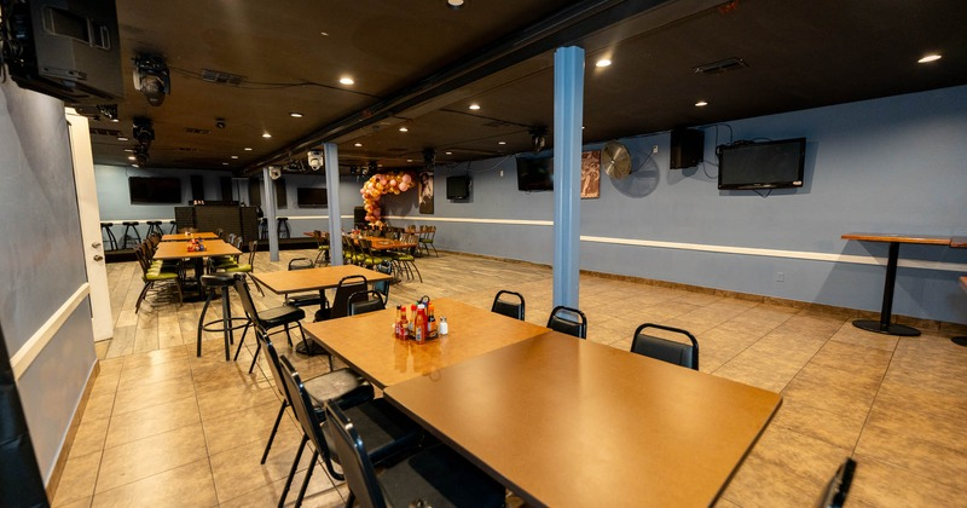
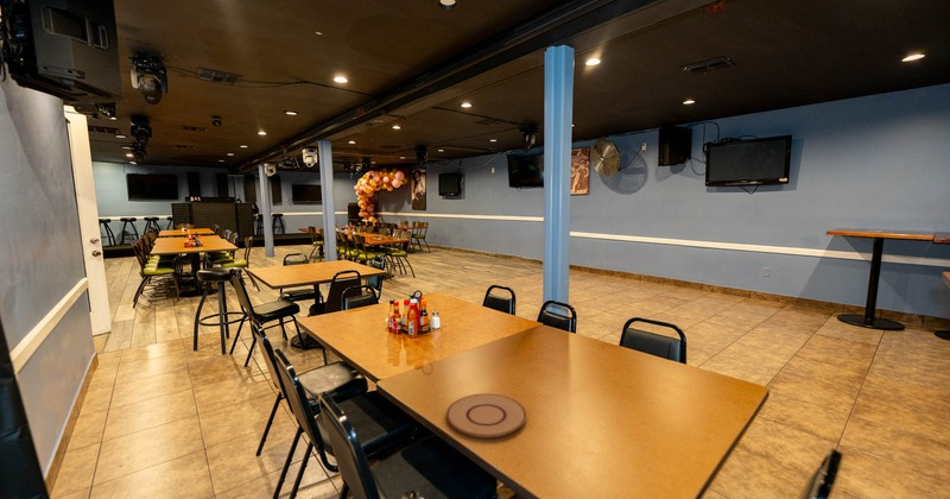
+ plate (486, 415)
